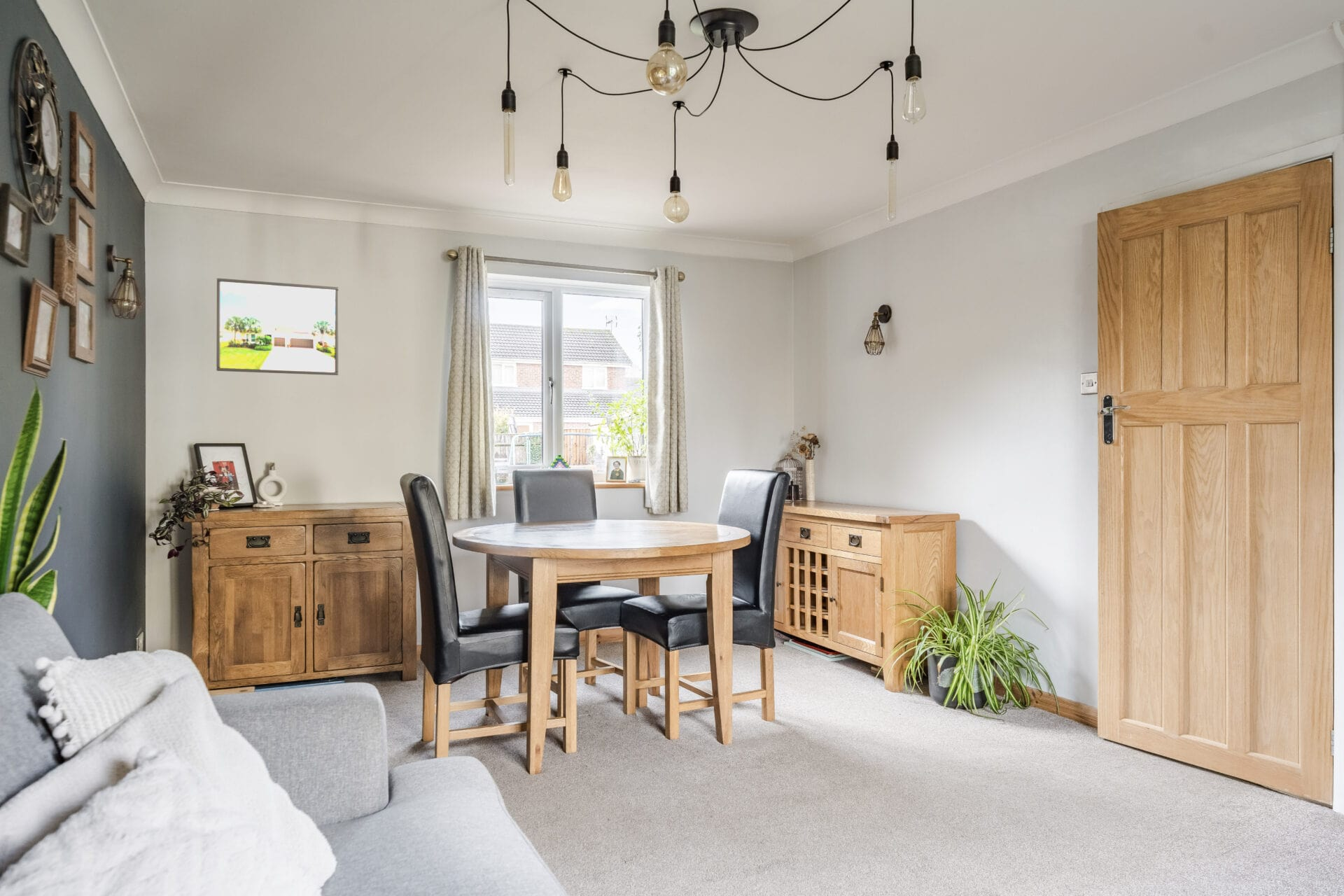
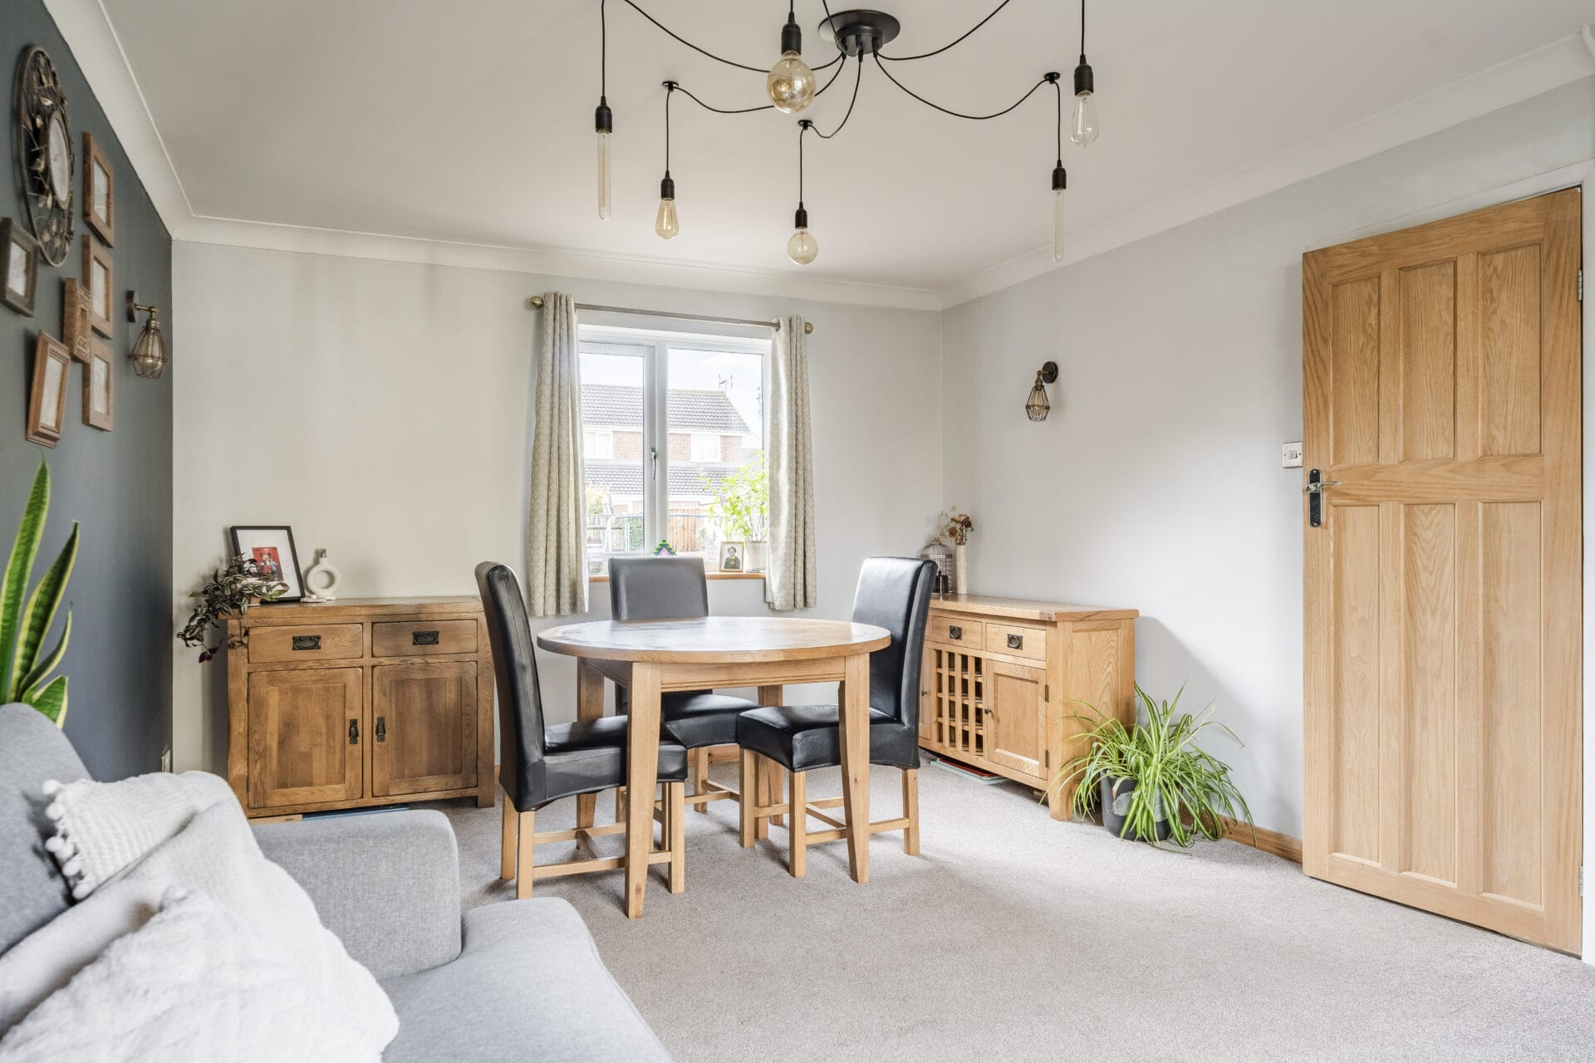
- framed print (279, 328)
